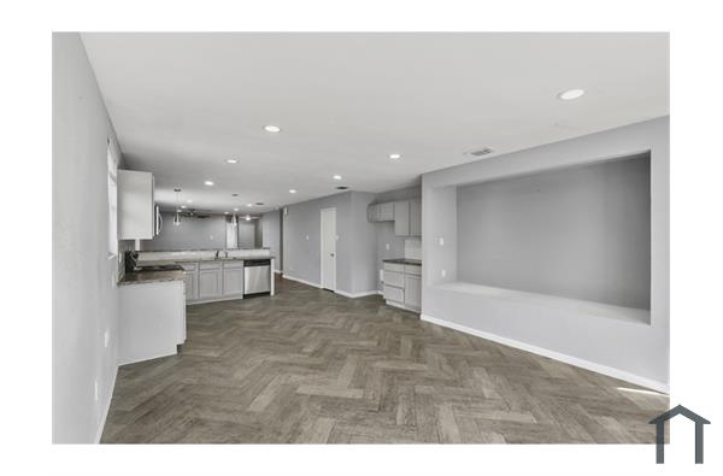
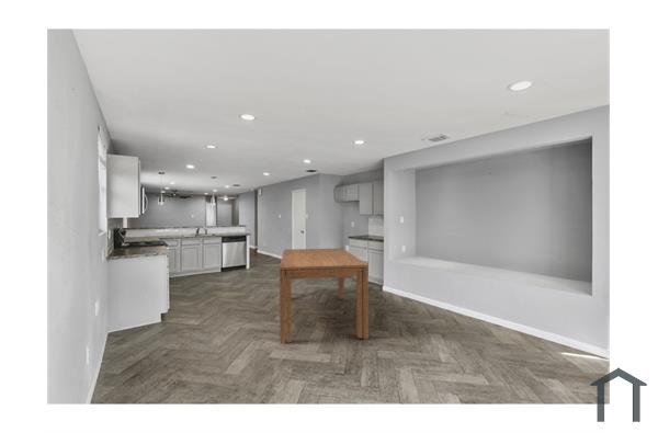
+ dining table (318, 277)
